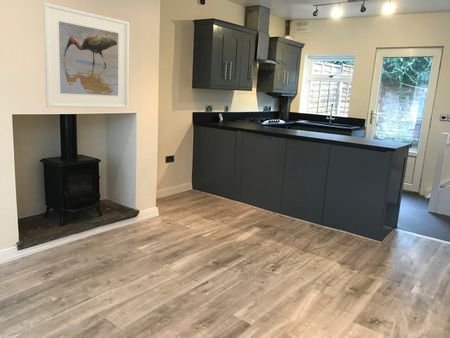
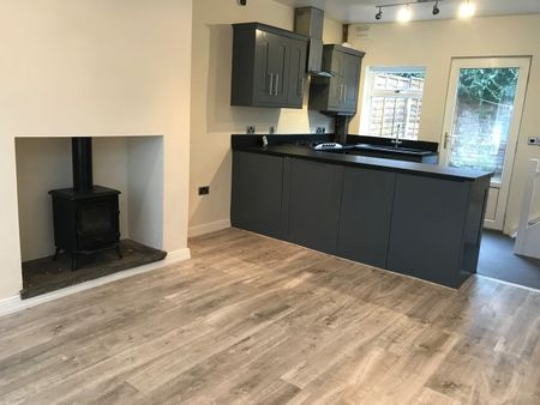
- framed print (90, 61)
